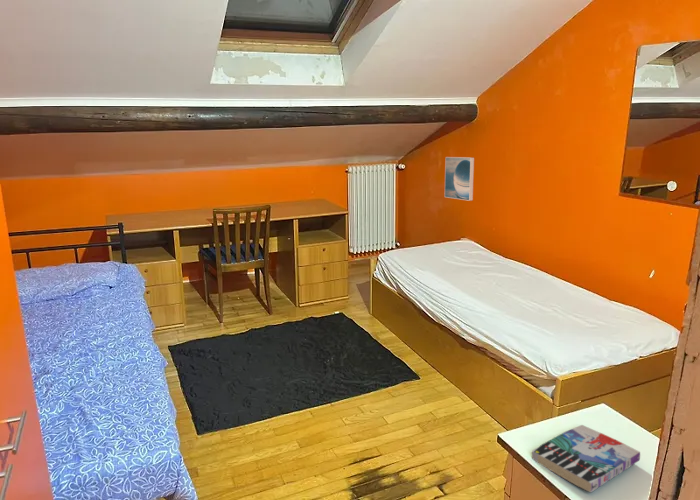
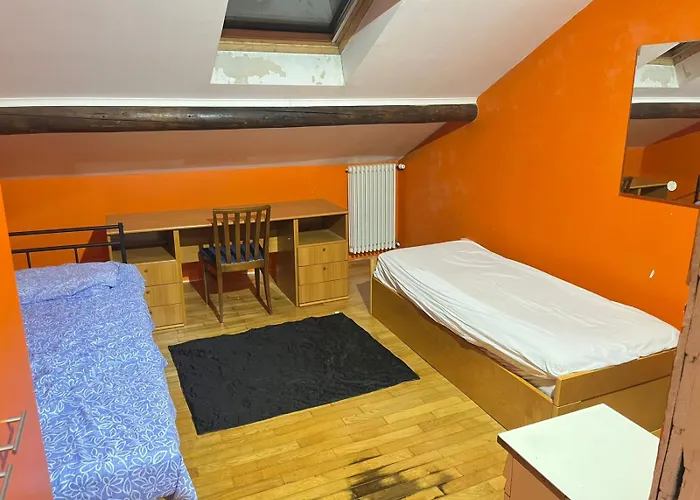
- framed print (458, 178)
- book (585, 454)
